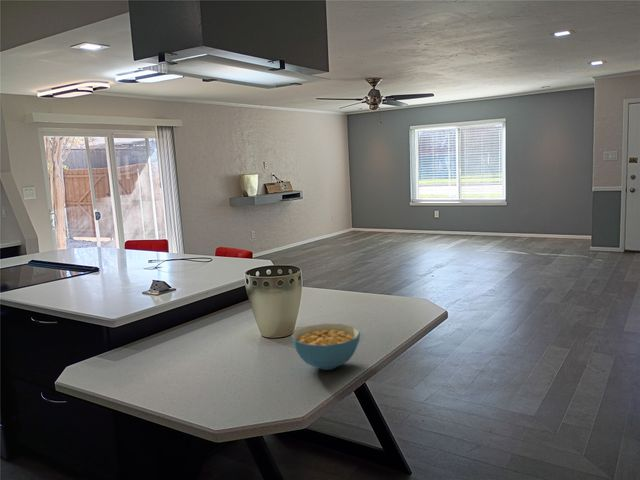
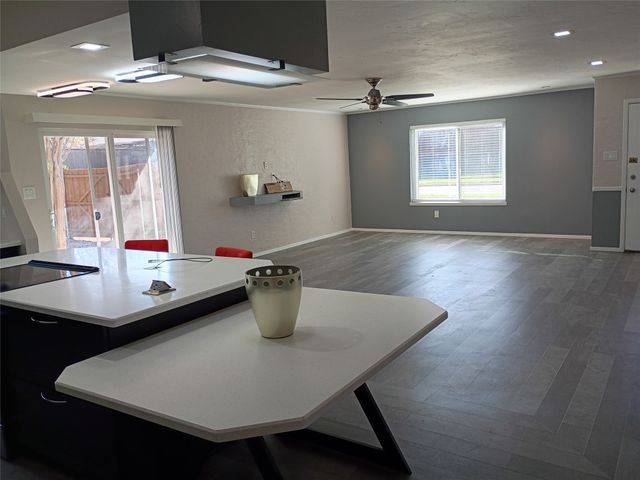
- cereal bowl (326, 349)
